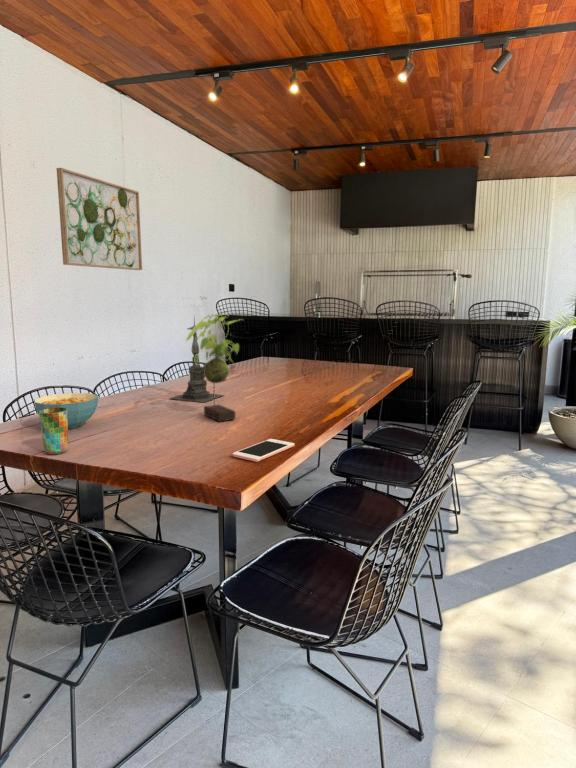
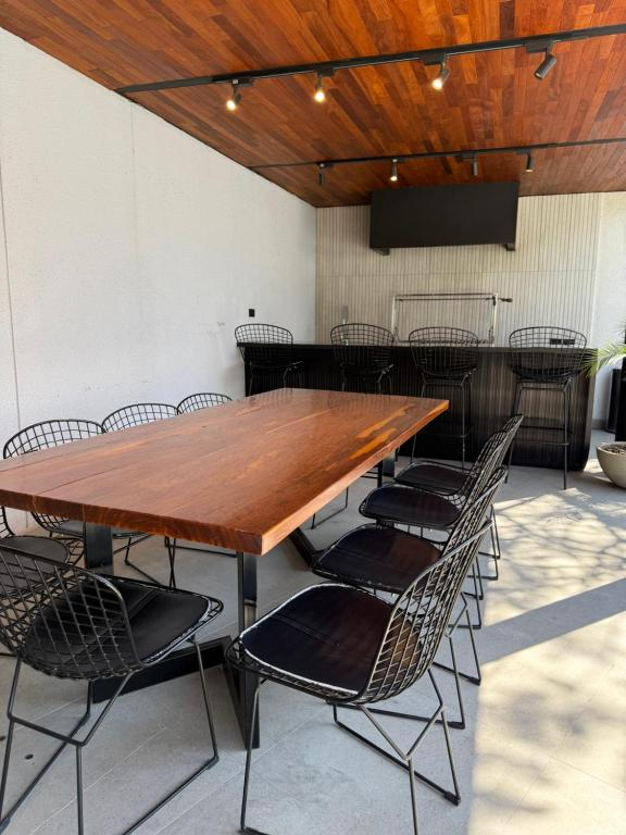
- cup (54, 431)
- candle holder (194, 356)
- wall art (105, 224)
- cereal bowl (67, 412)
- cell phone (264, 449)
- plant (216, 361)
